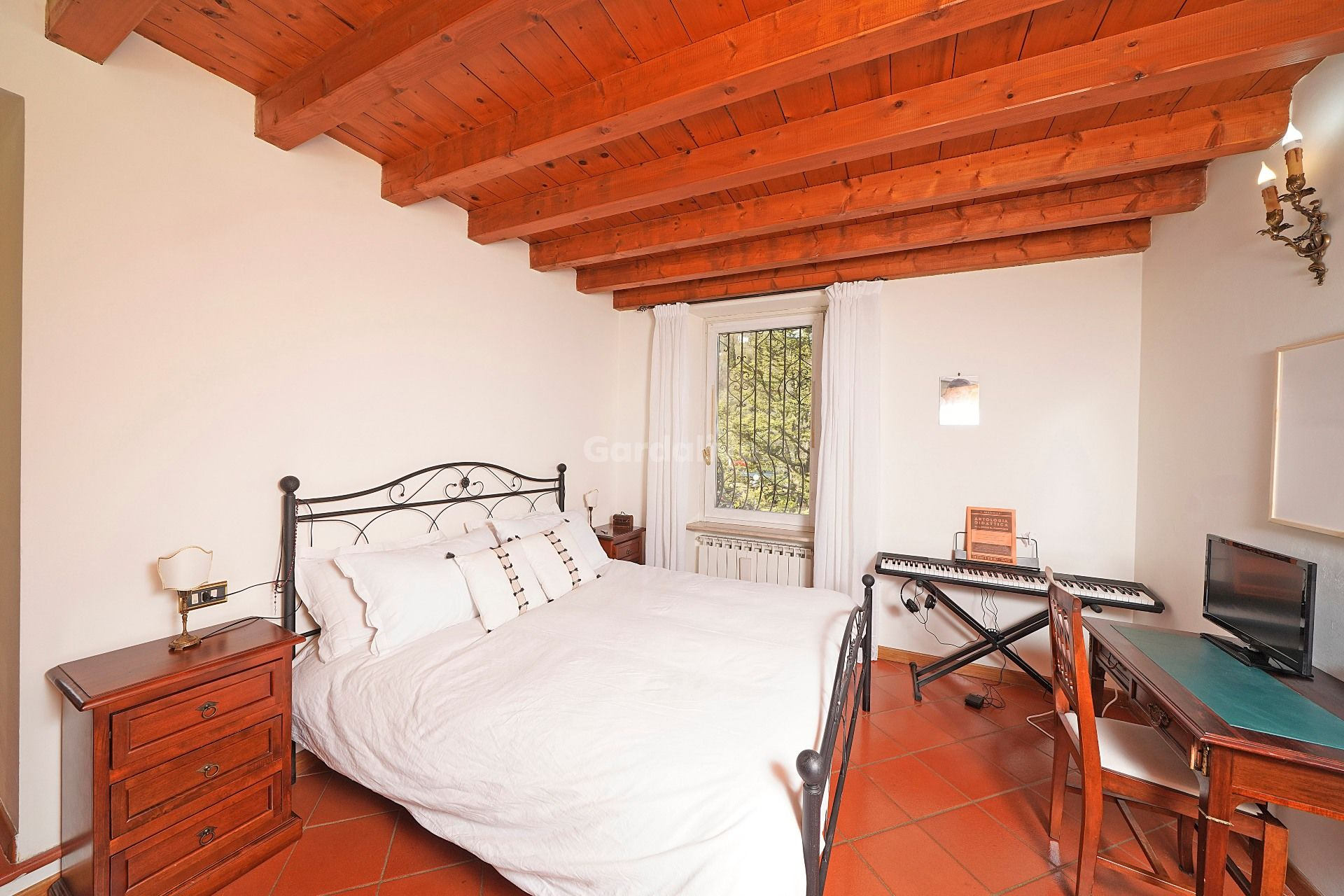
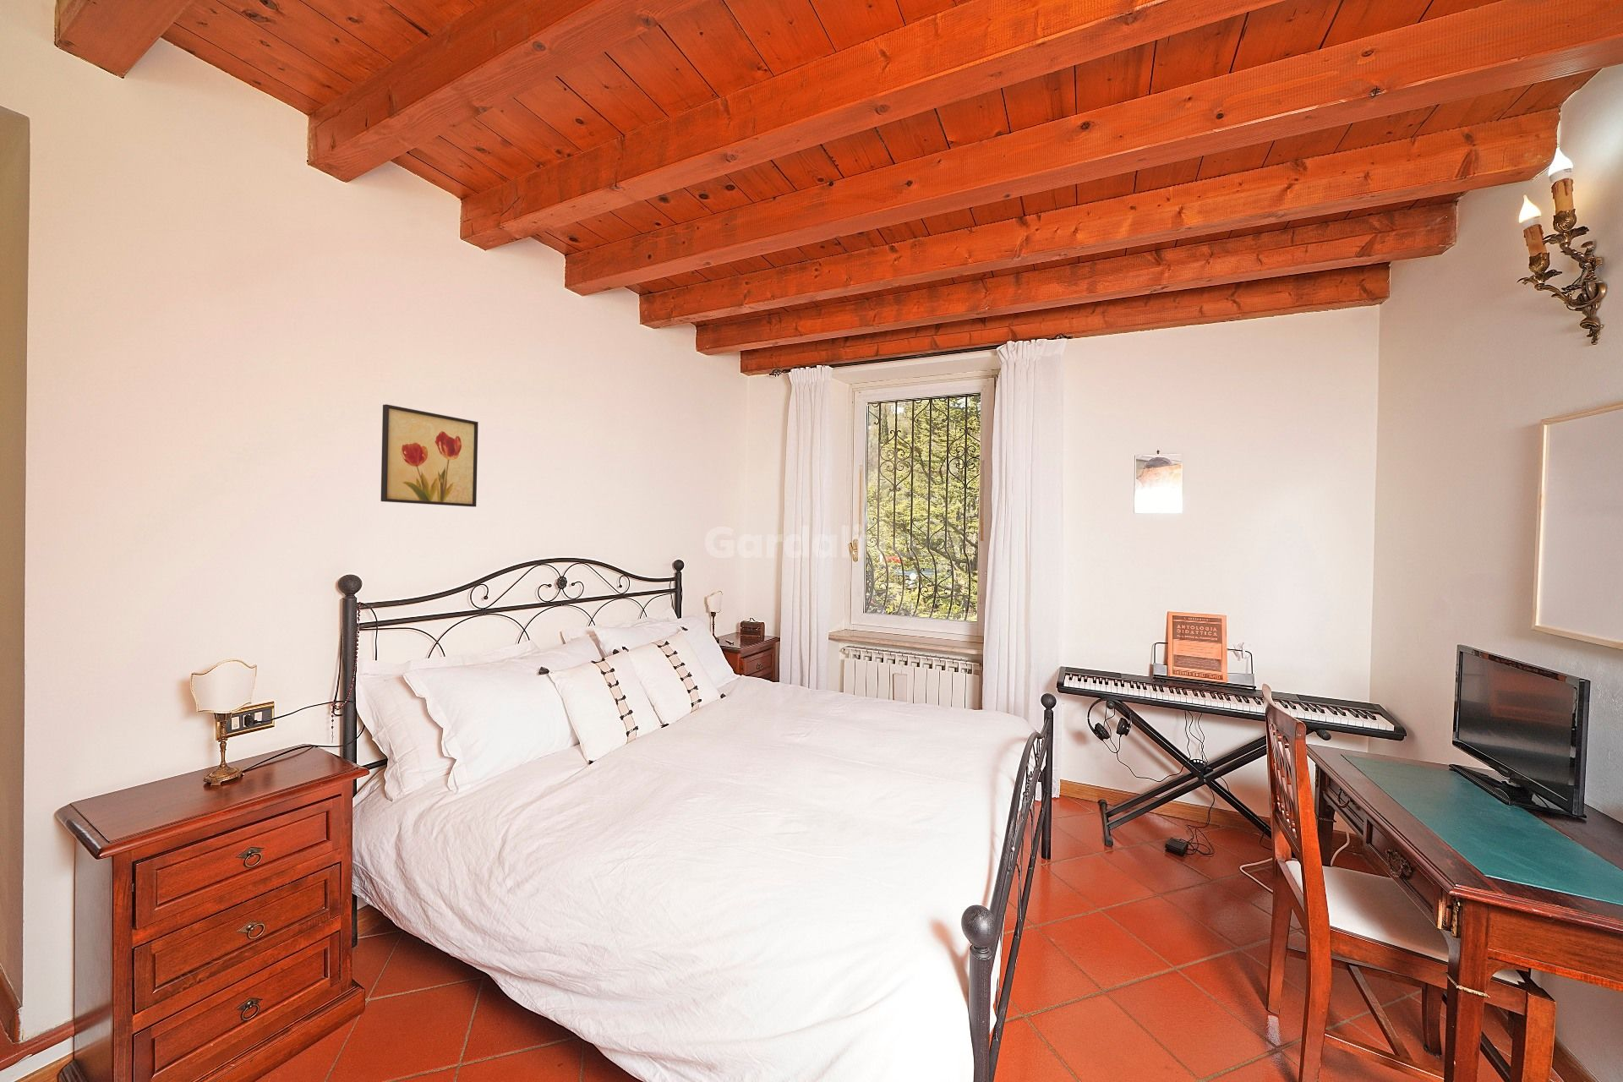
+ wall art (431, 459)
